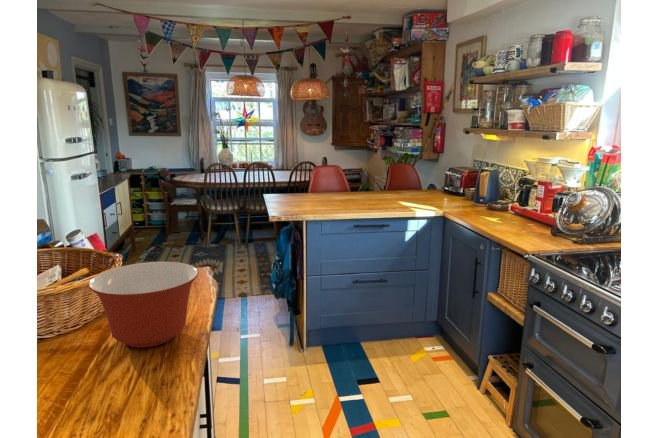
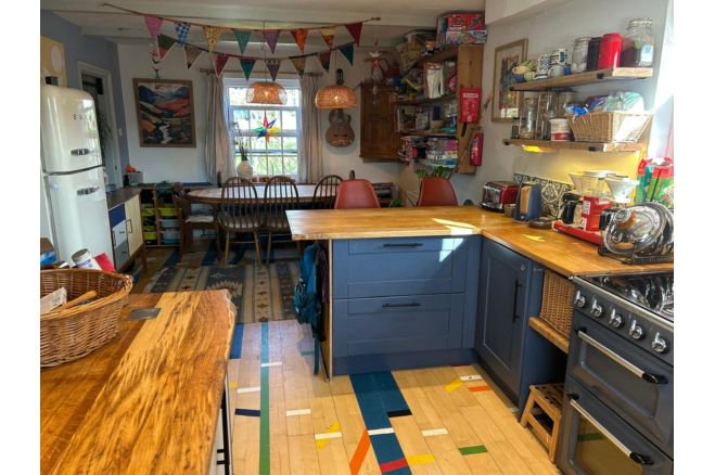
- mixing bowl (148, 306)
